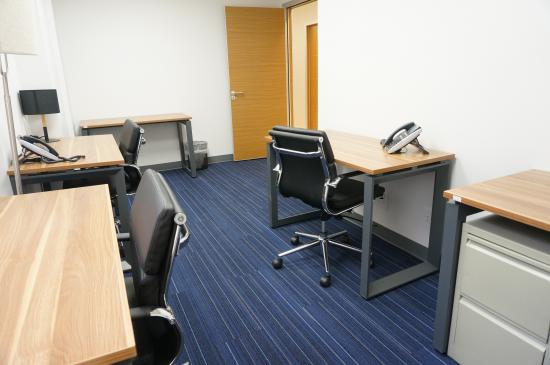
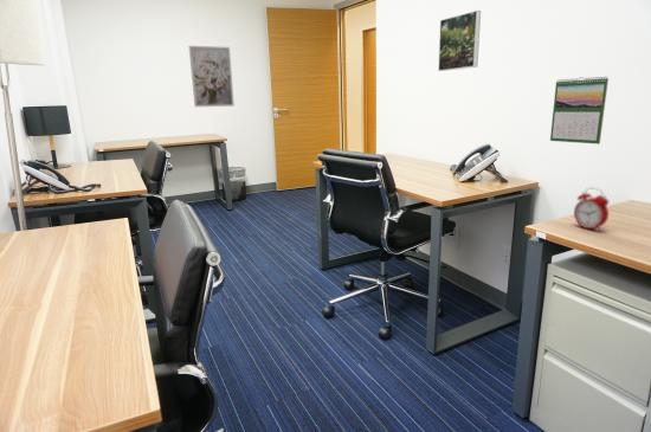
+ alarm clock (591, 208)
+ wall art (212, 77)
+ calendar (576, 110)
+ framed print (458, 43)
